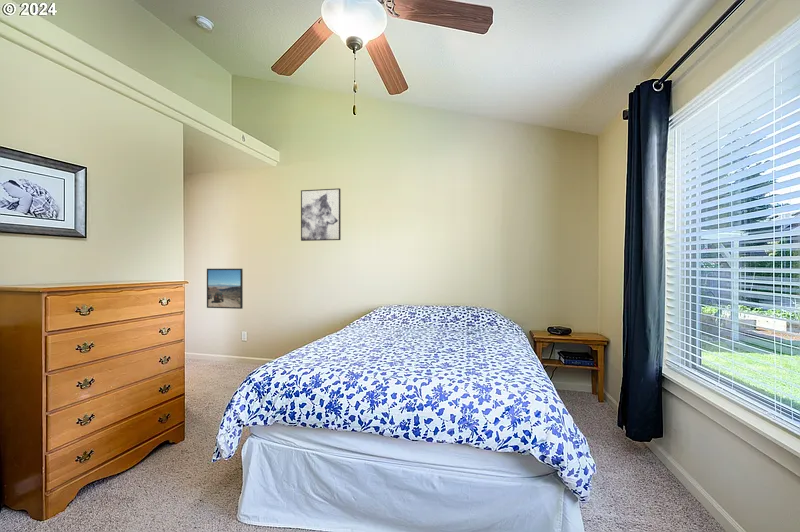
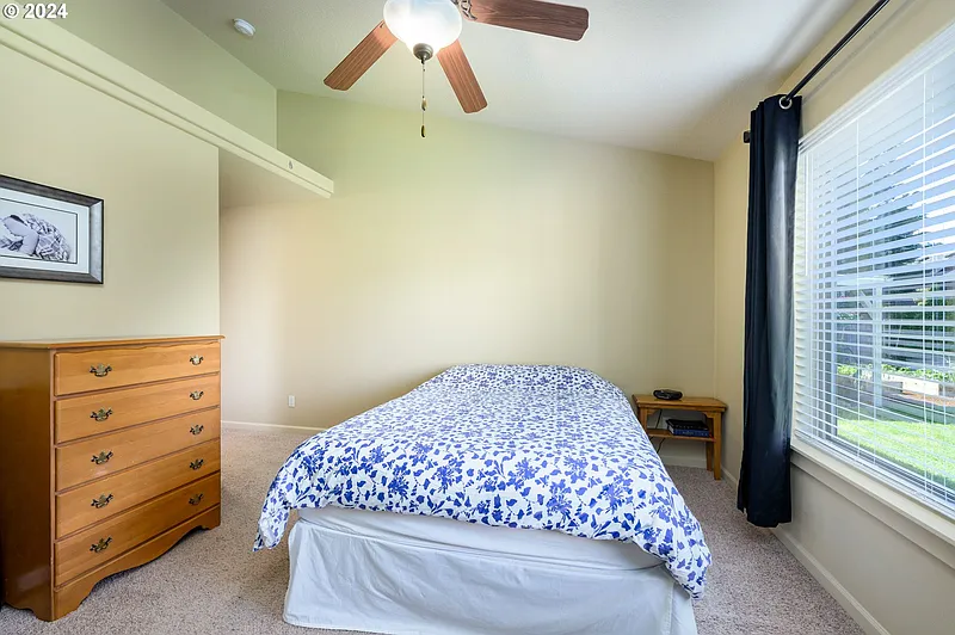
- wall art (320, 215)
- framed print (224, 288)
